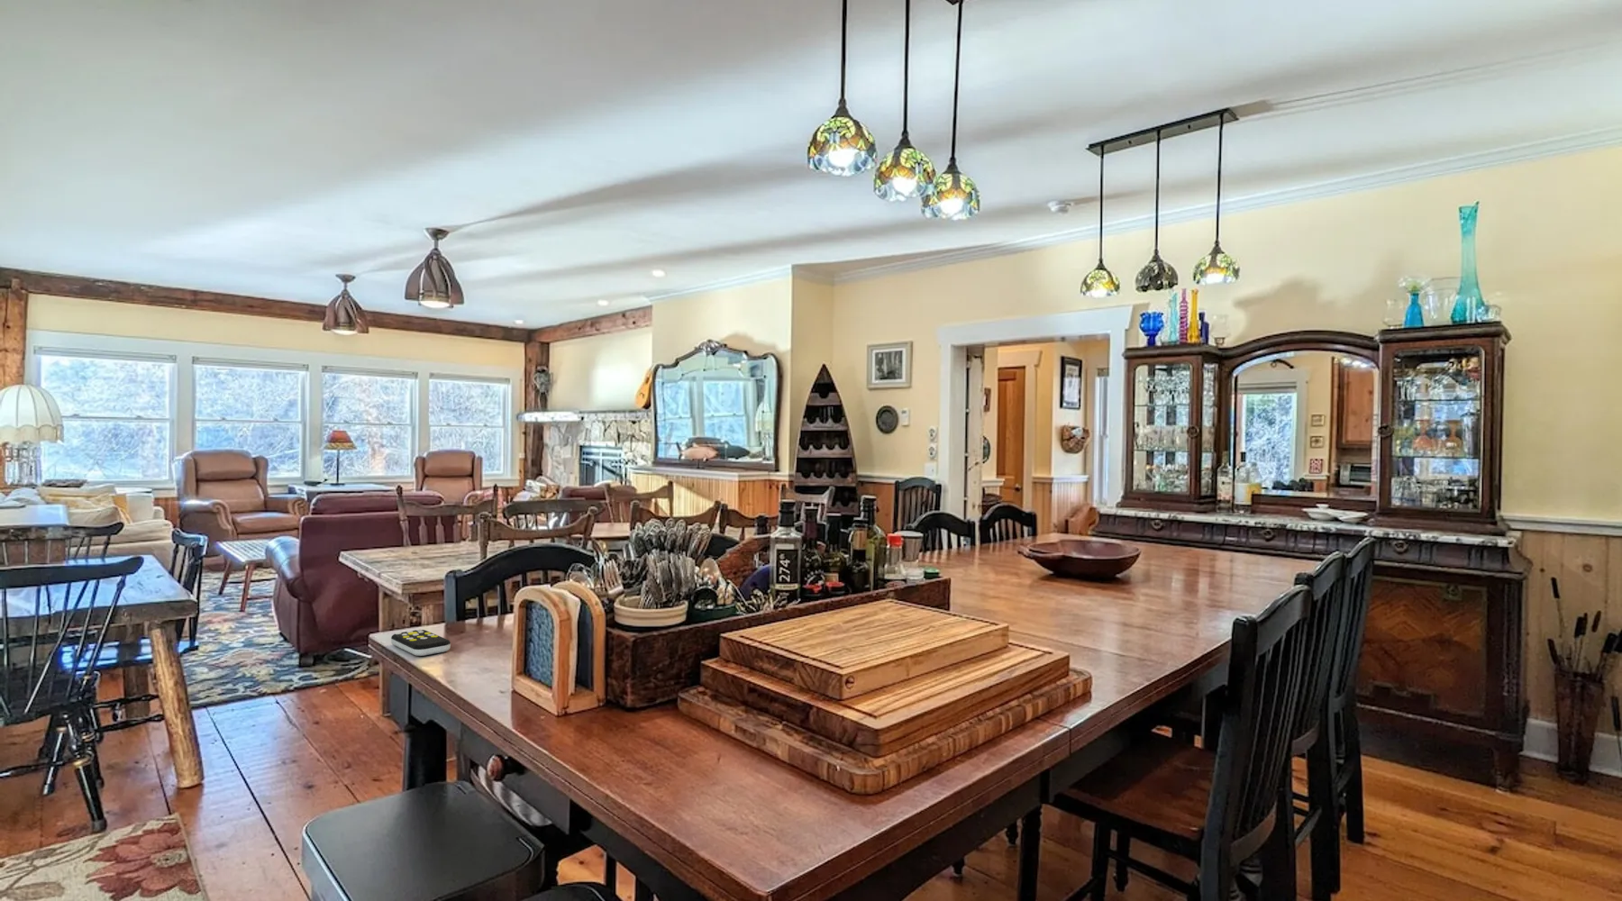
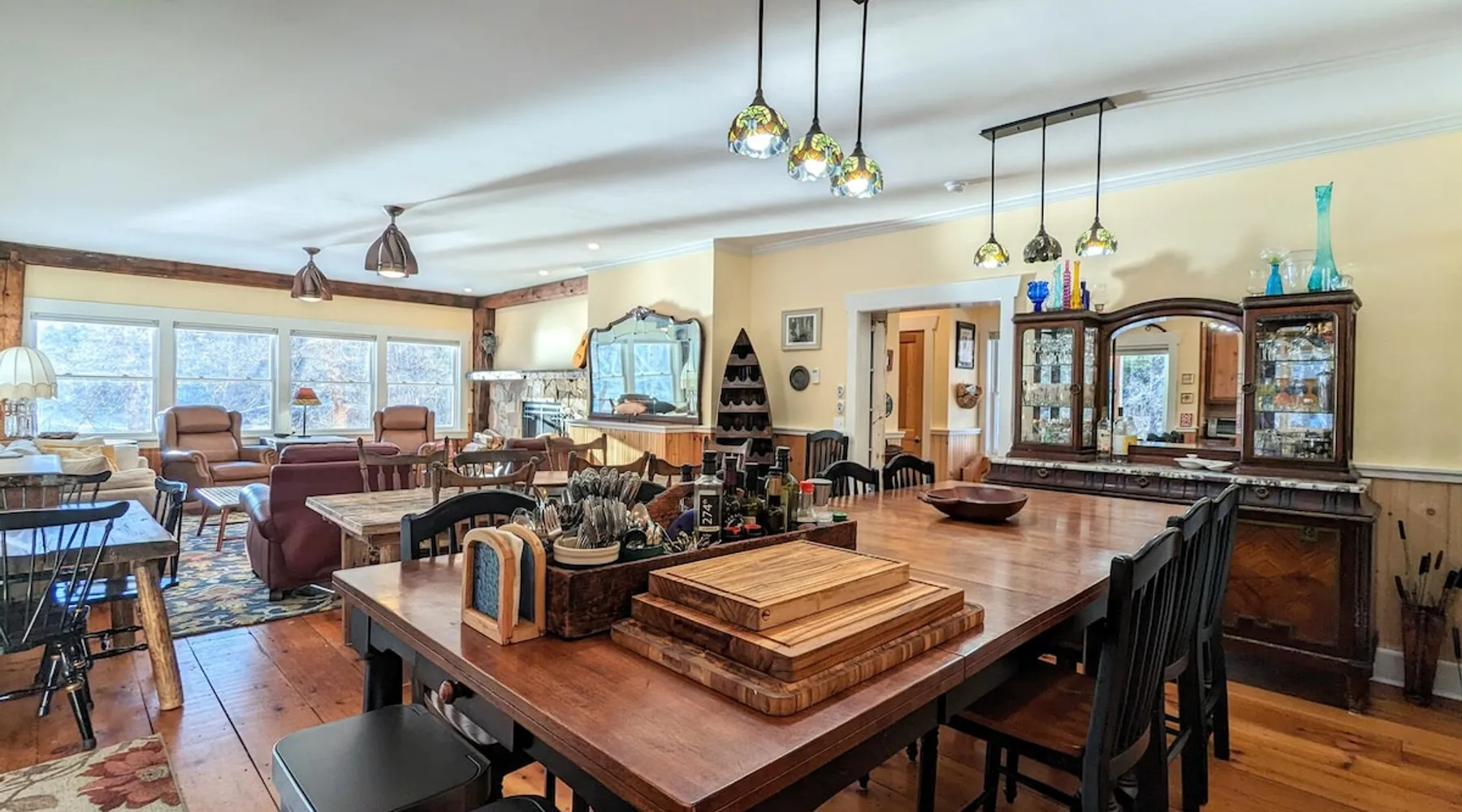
- remote control (419, 641)
